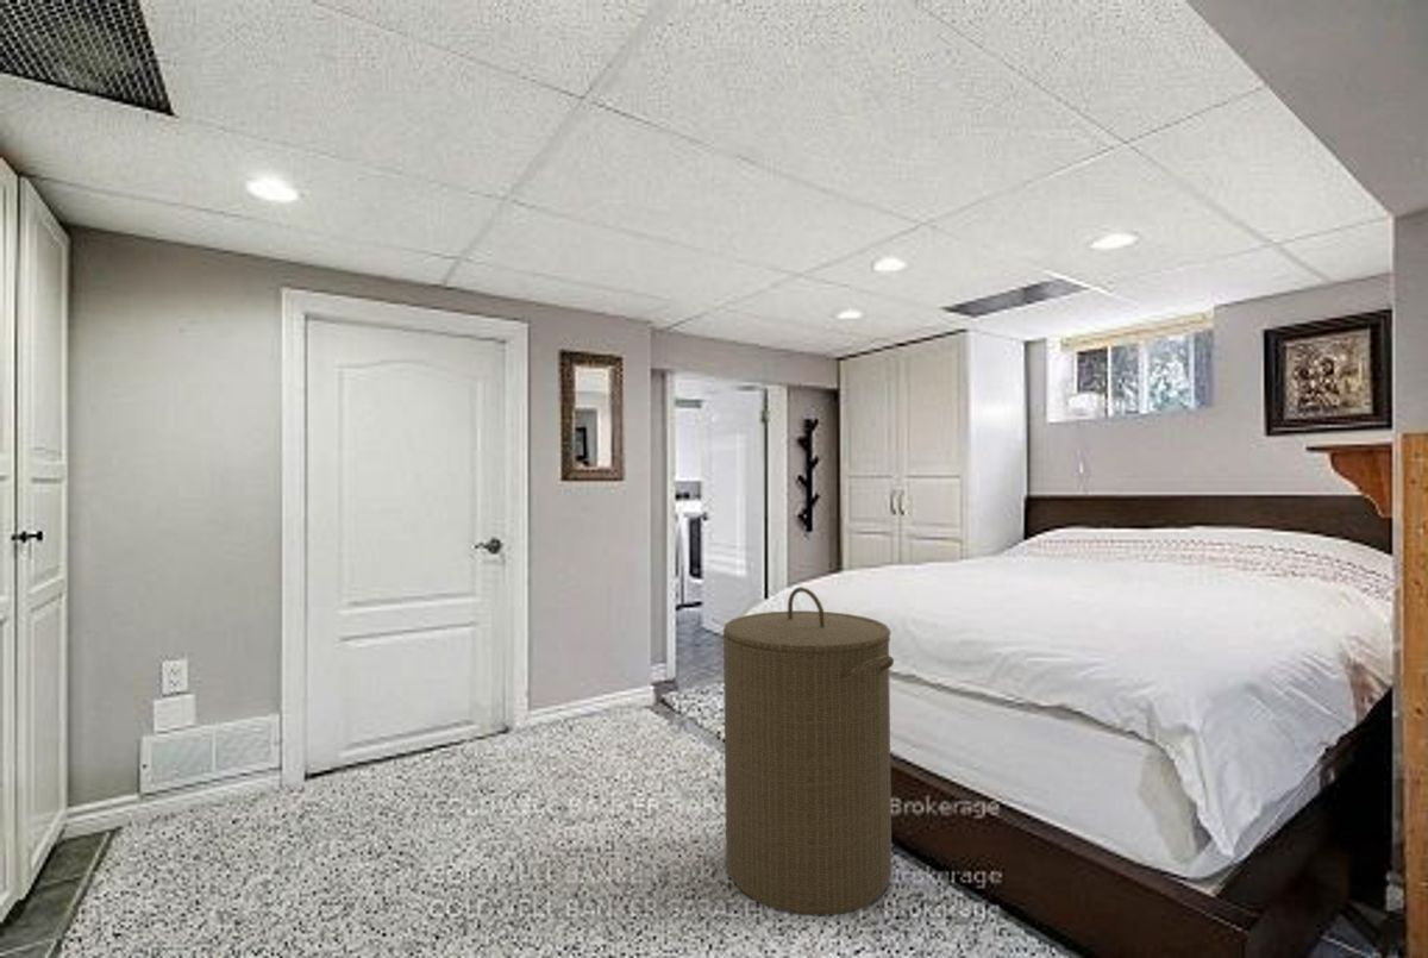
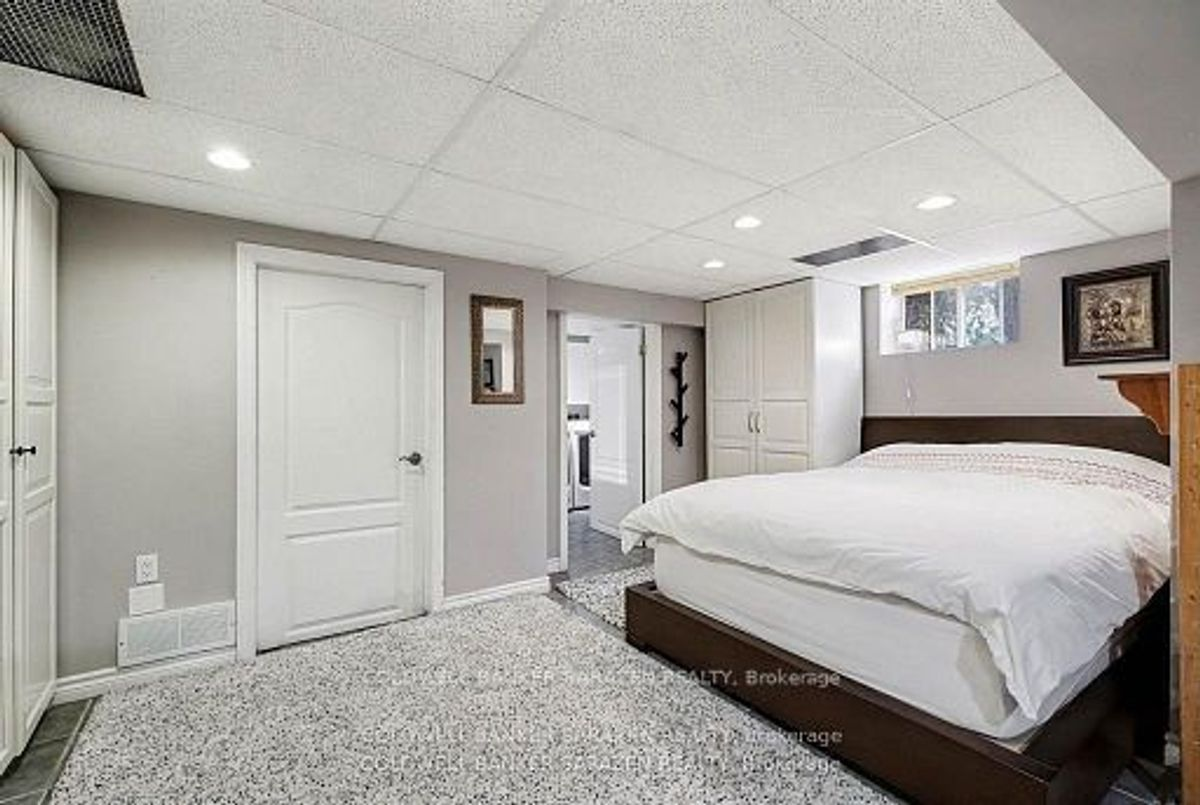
- laundry hamper (806, 726)
